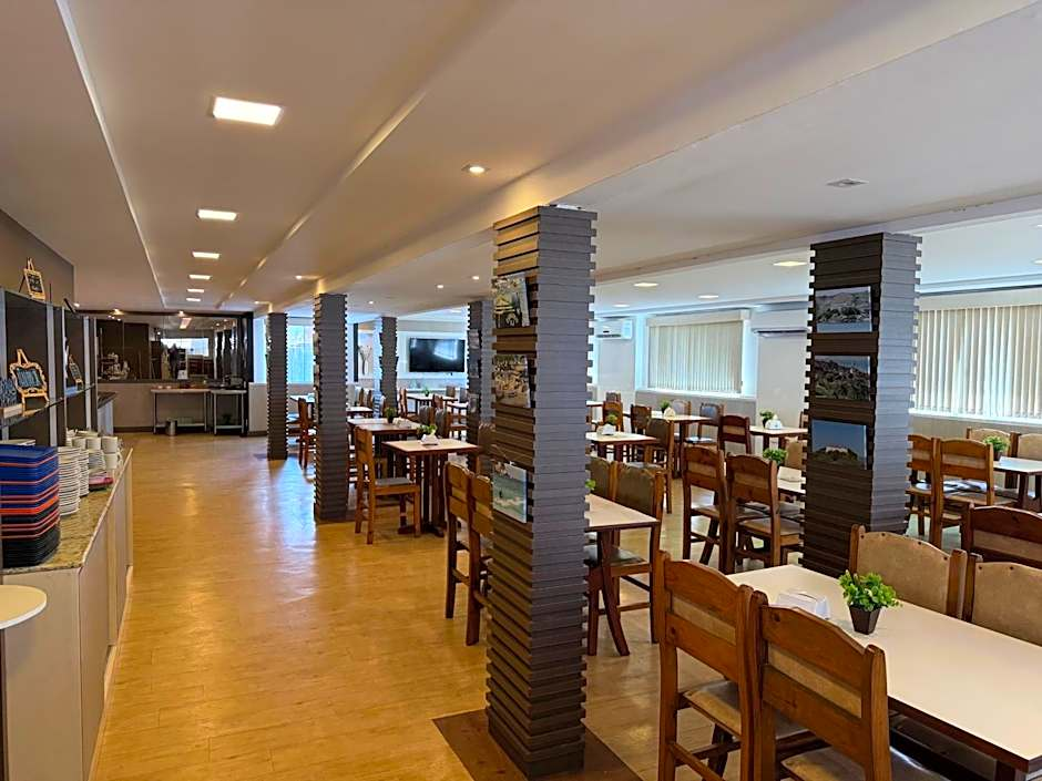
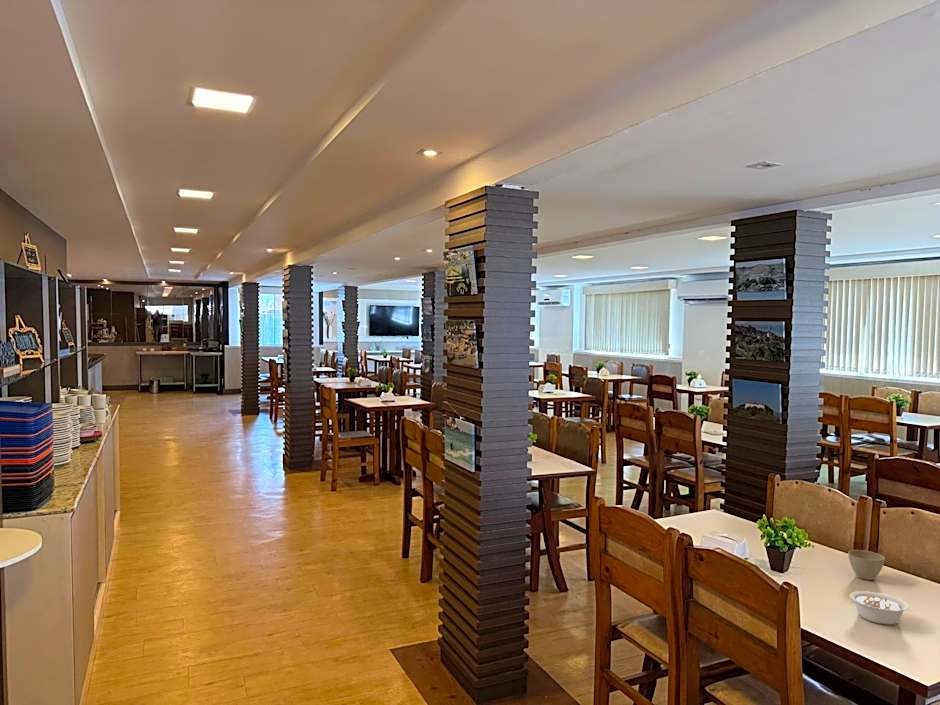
+ legume (880, 607)
+ flower pot (865, 565)
